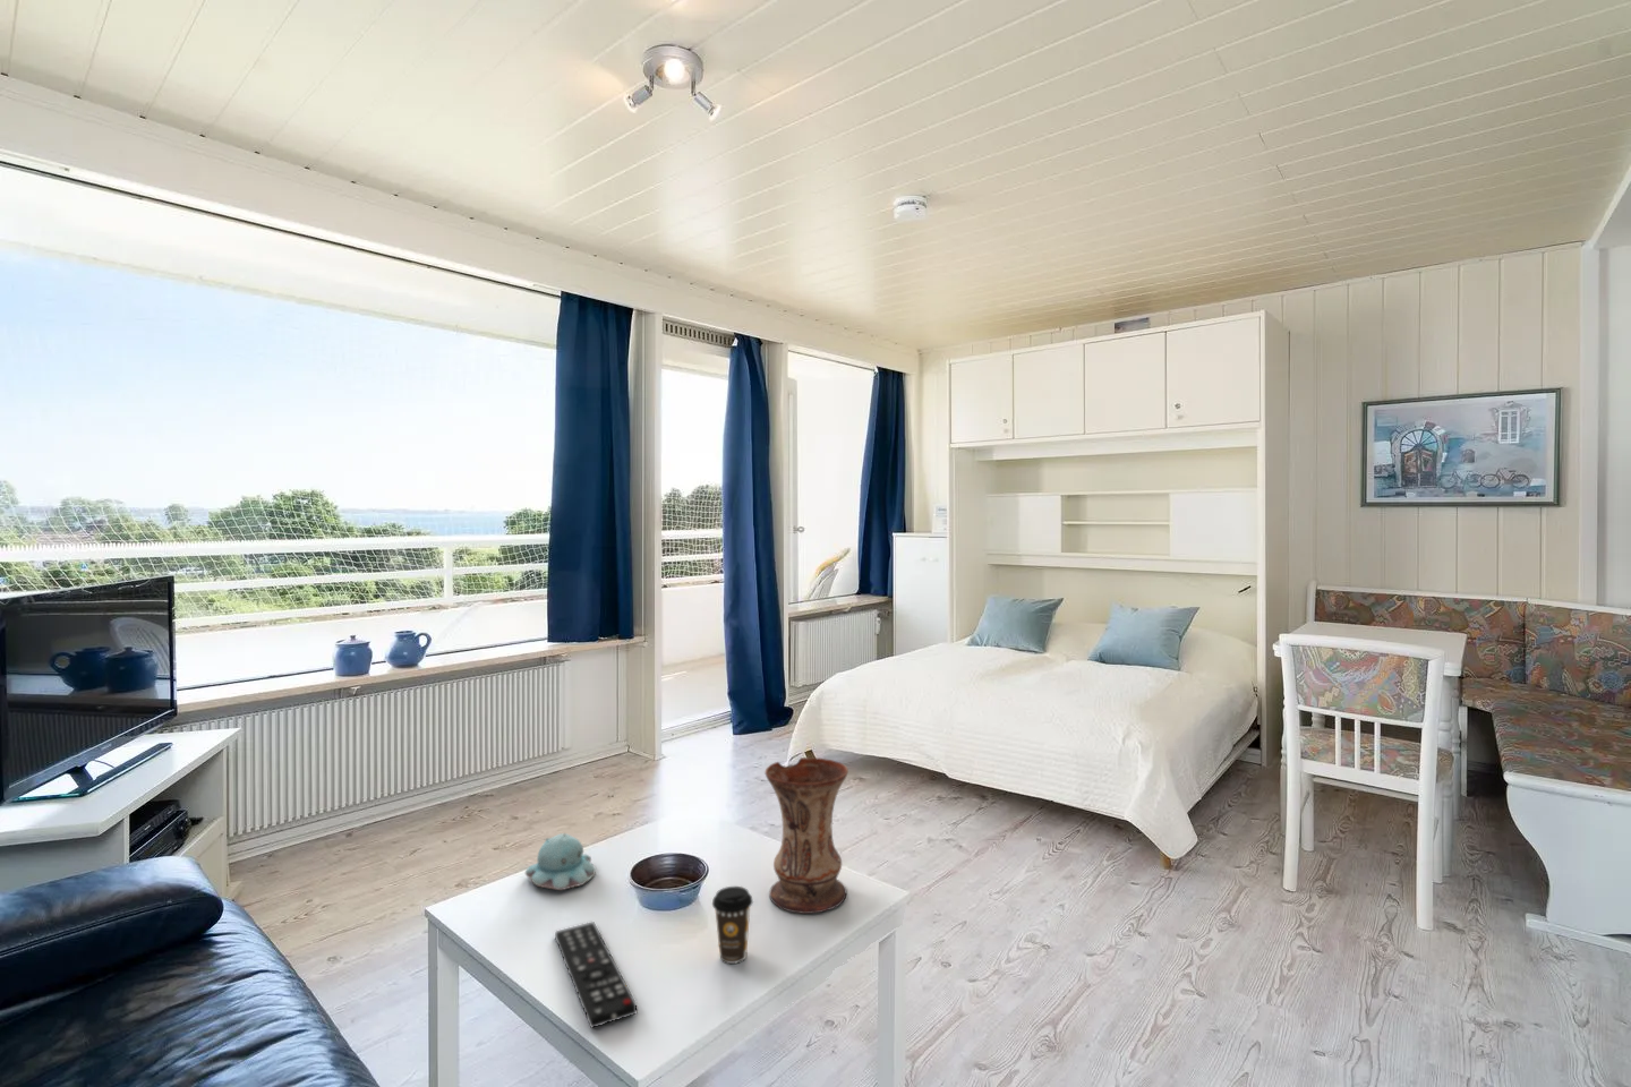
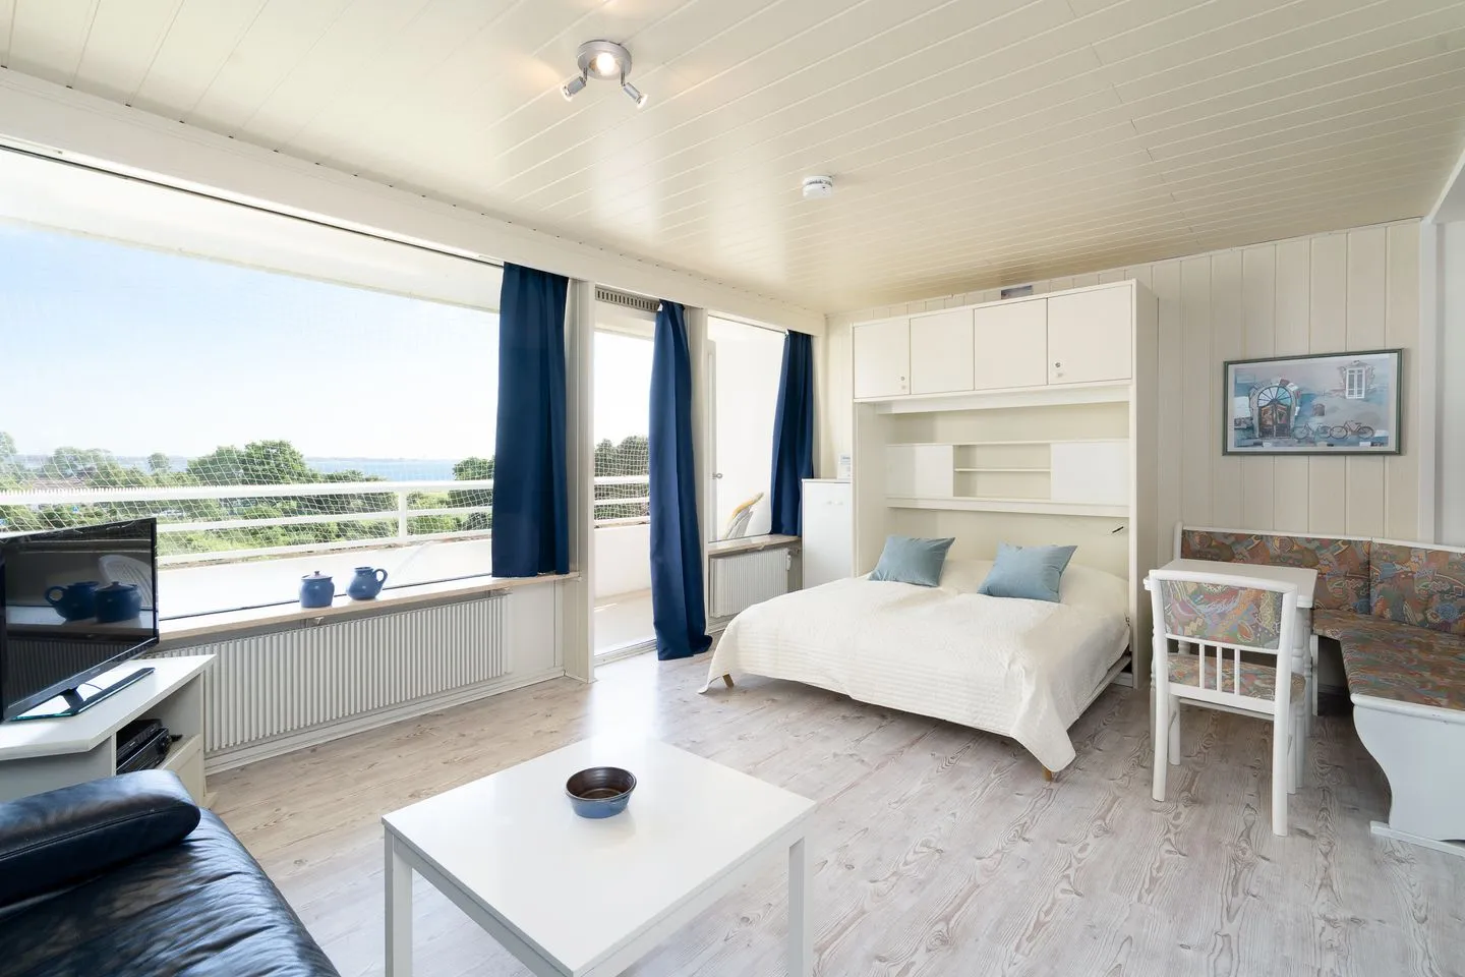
- coffee cup (733, 924)
- vase (807, 832)
- candle (562, 854)
- remote control (592, 968)
